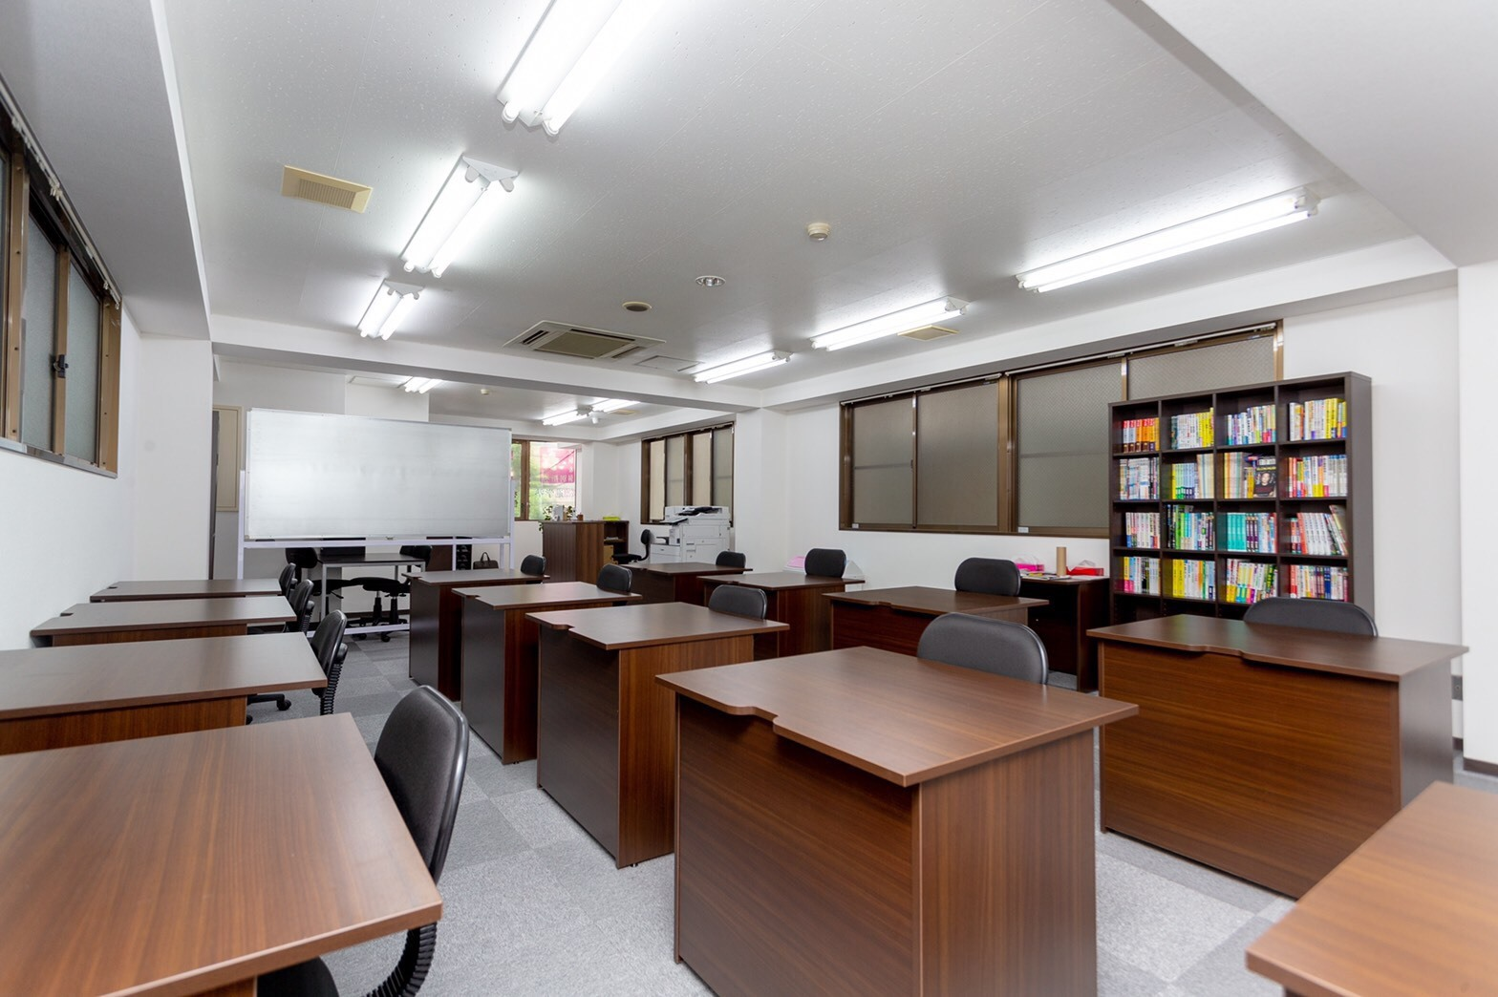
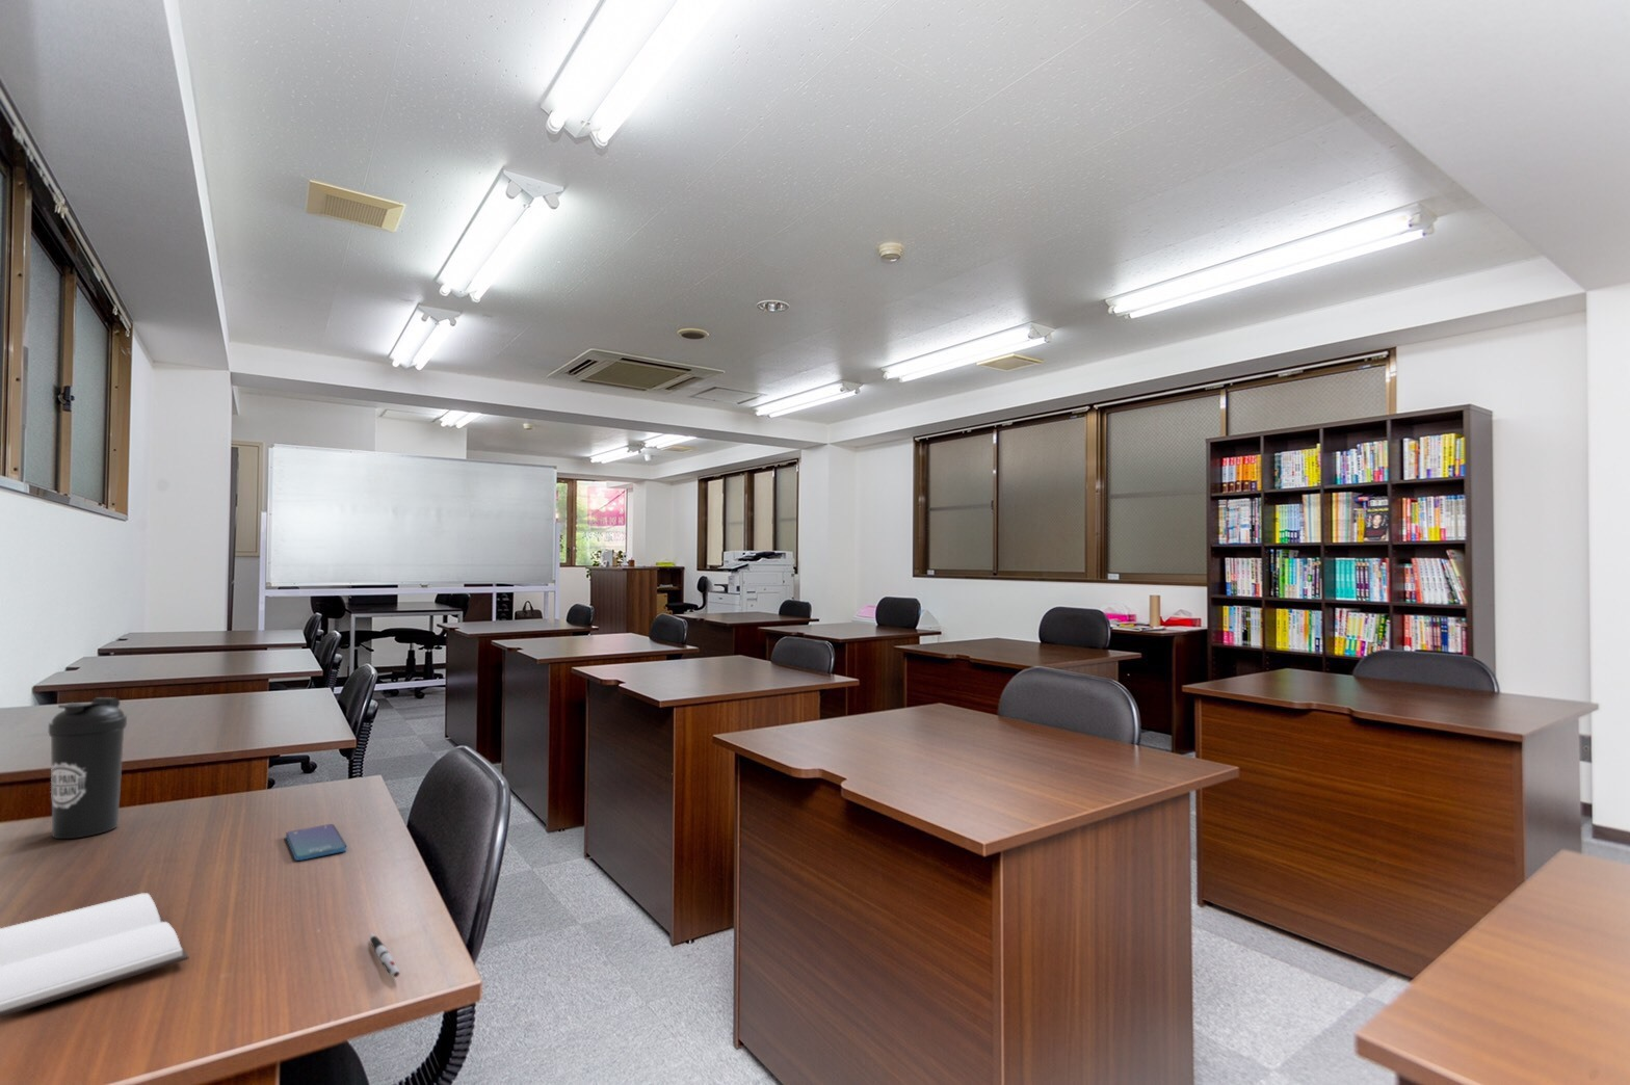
+ pen (381, 953)
+ water bottle (87, 765)
+ smartphone (315, 840)
+ book (73, 946)
